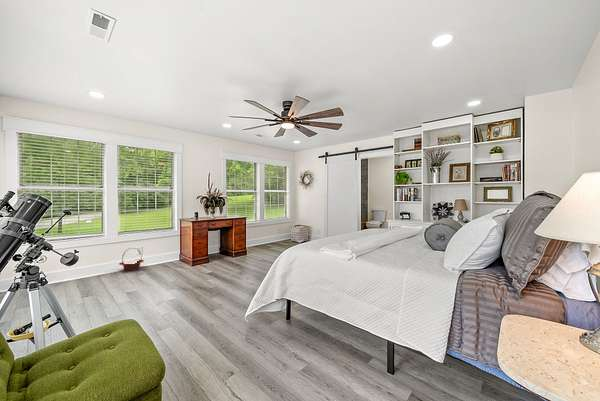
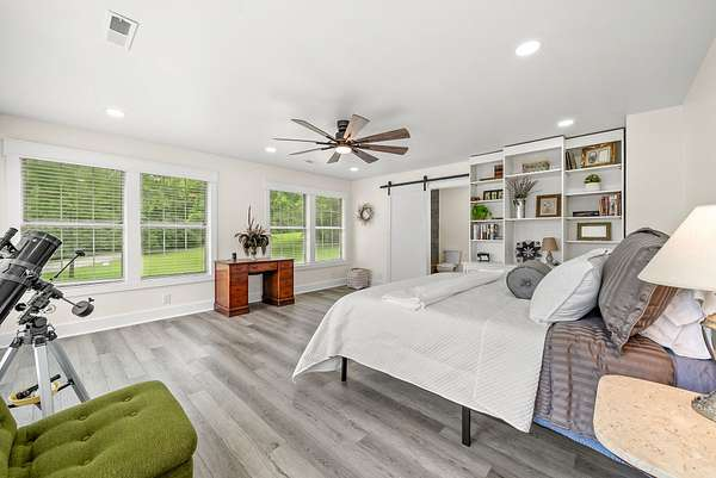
- basket (131, 264)
